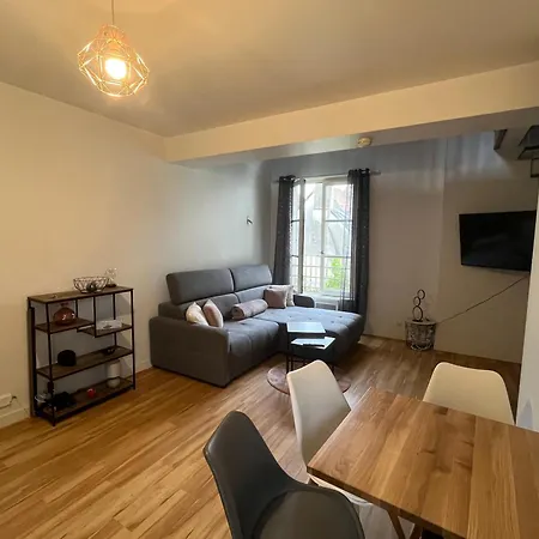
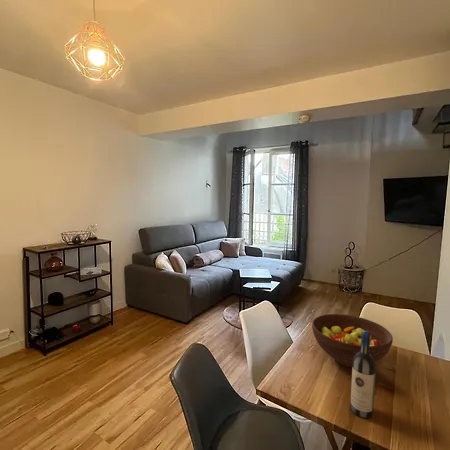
+ wine bottle (363, 371)
+ fruit bowl (349, 344)
